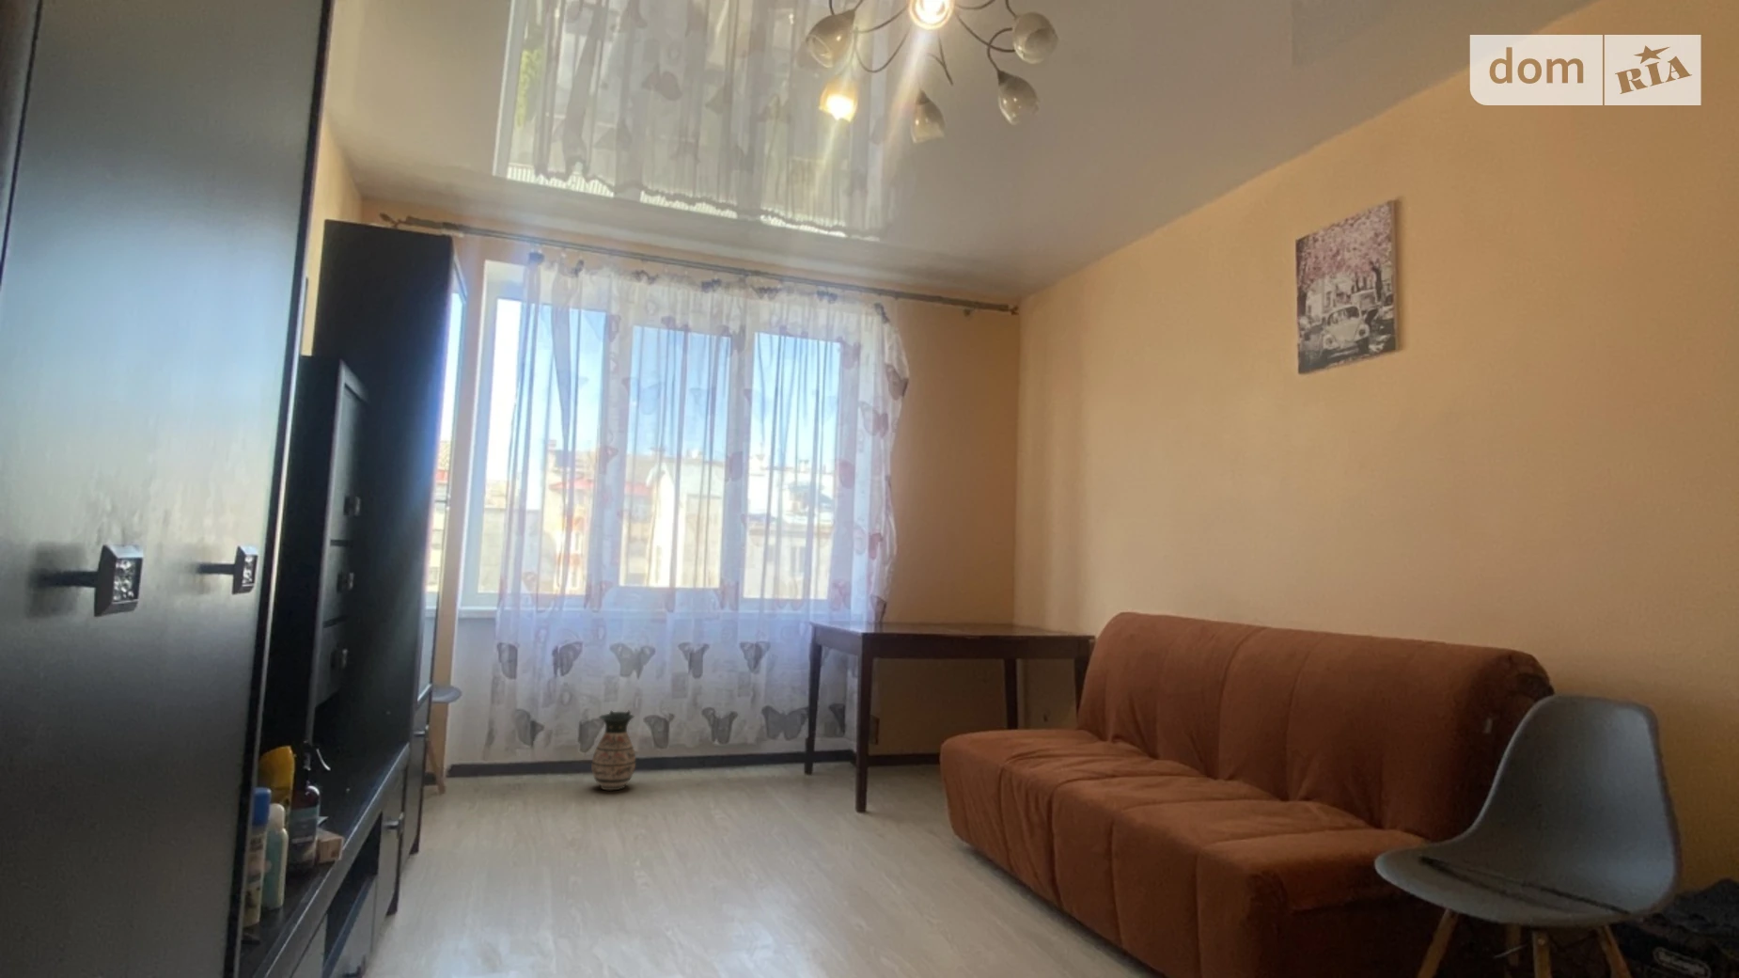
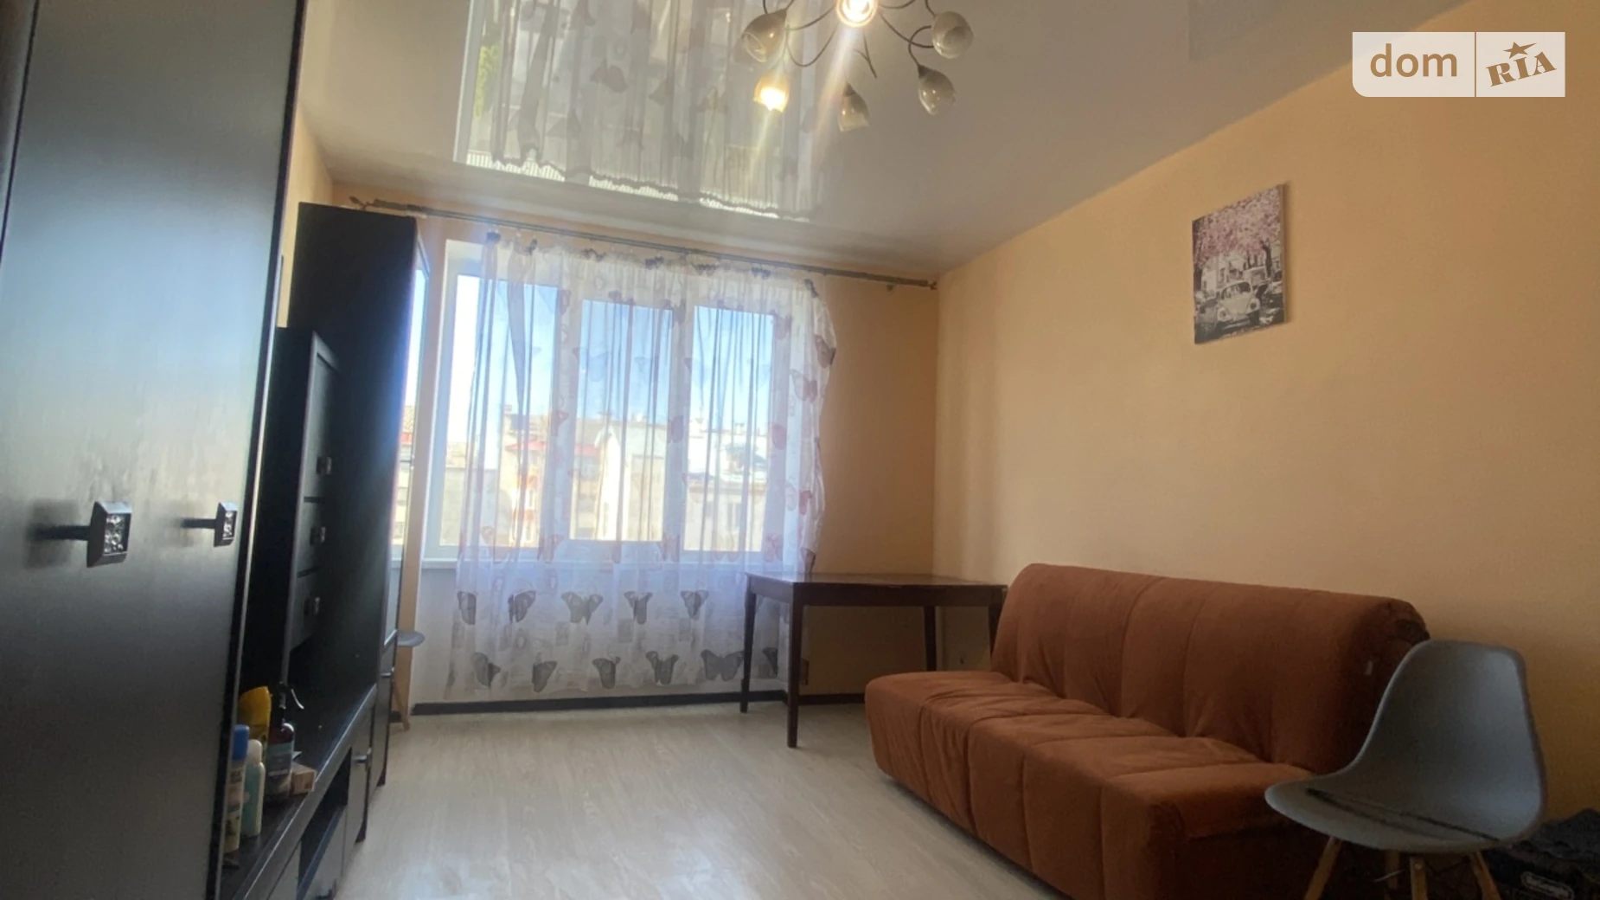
- ceramic jug (614, 750)
